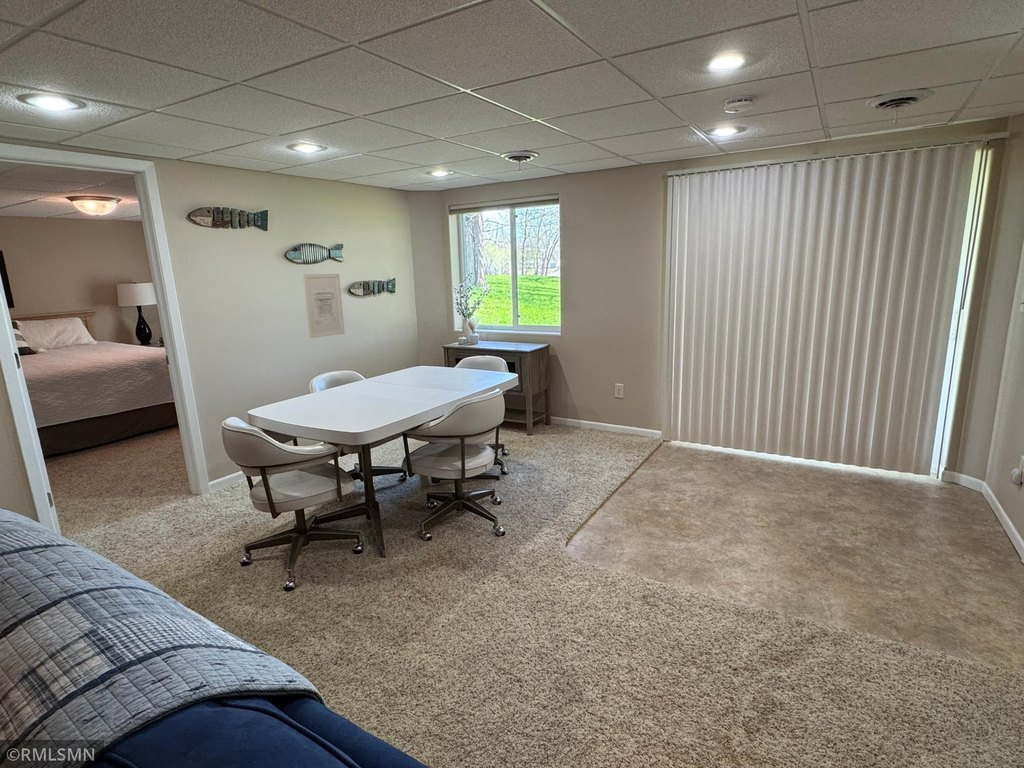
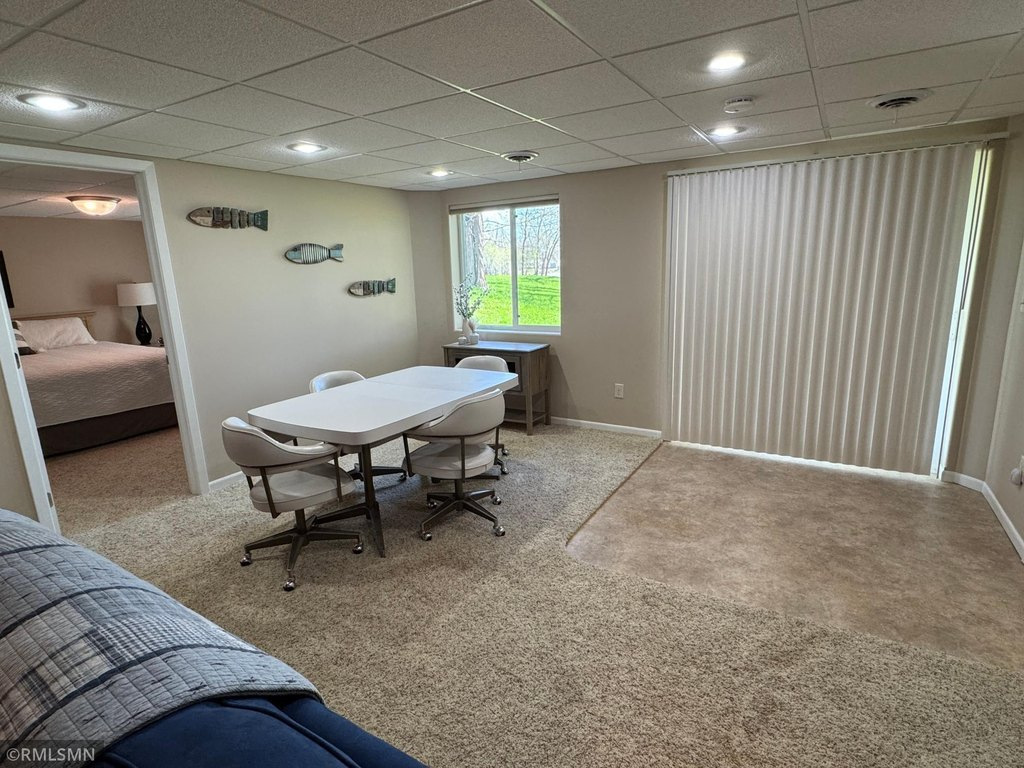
- wall art (324, 305)
